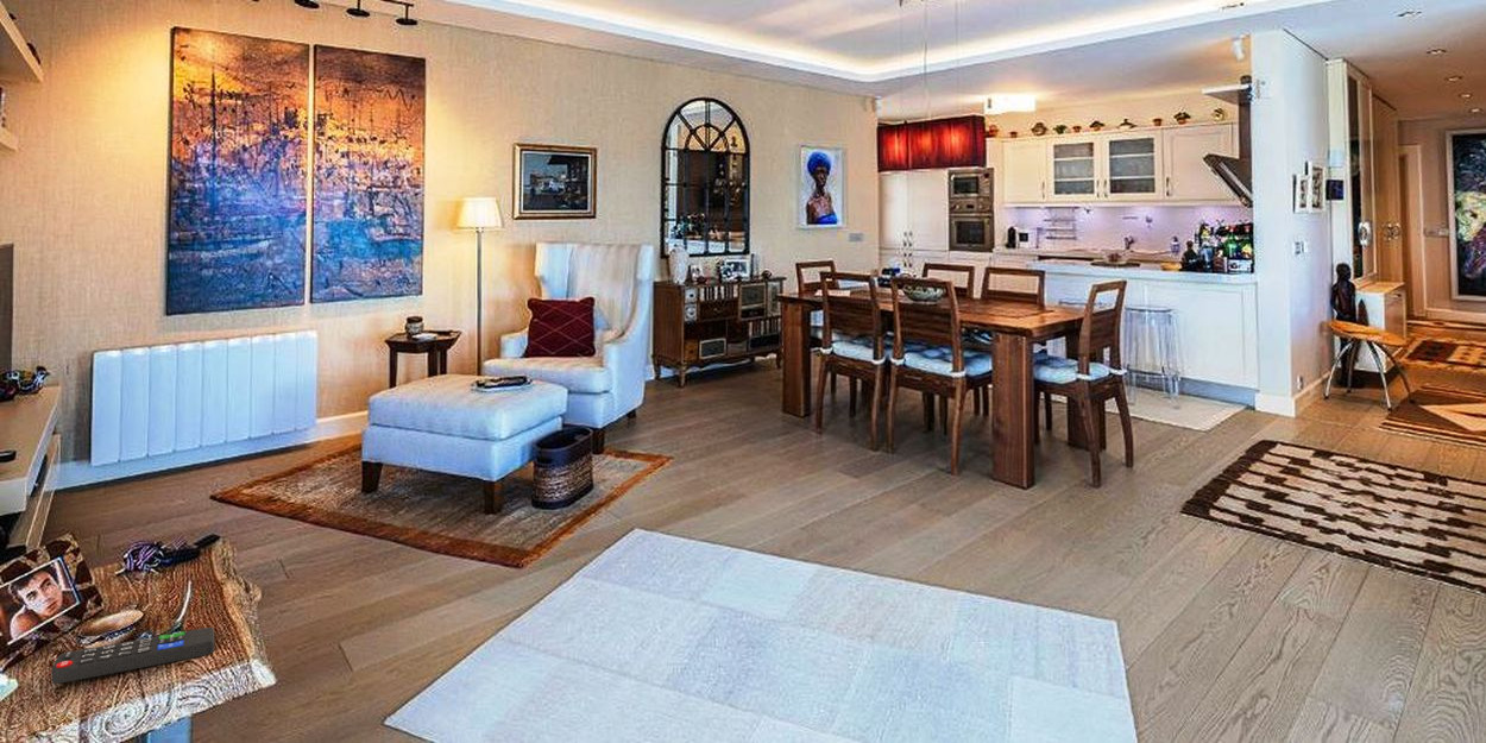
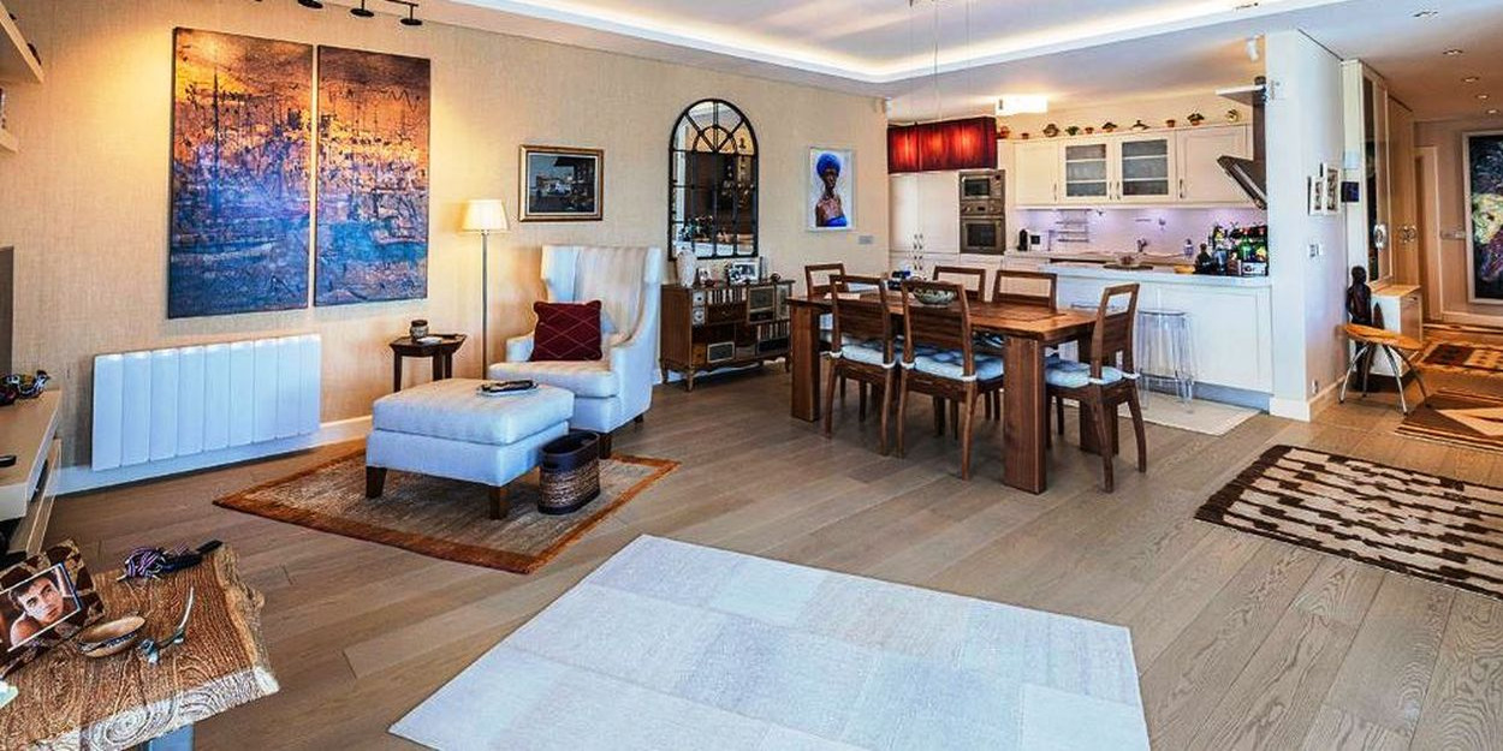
- remote control (138, 653)
